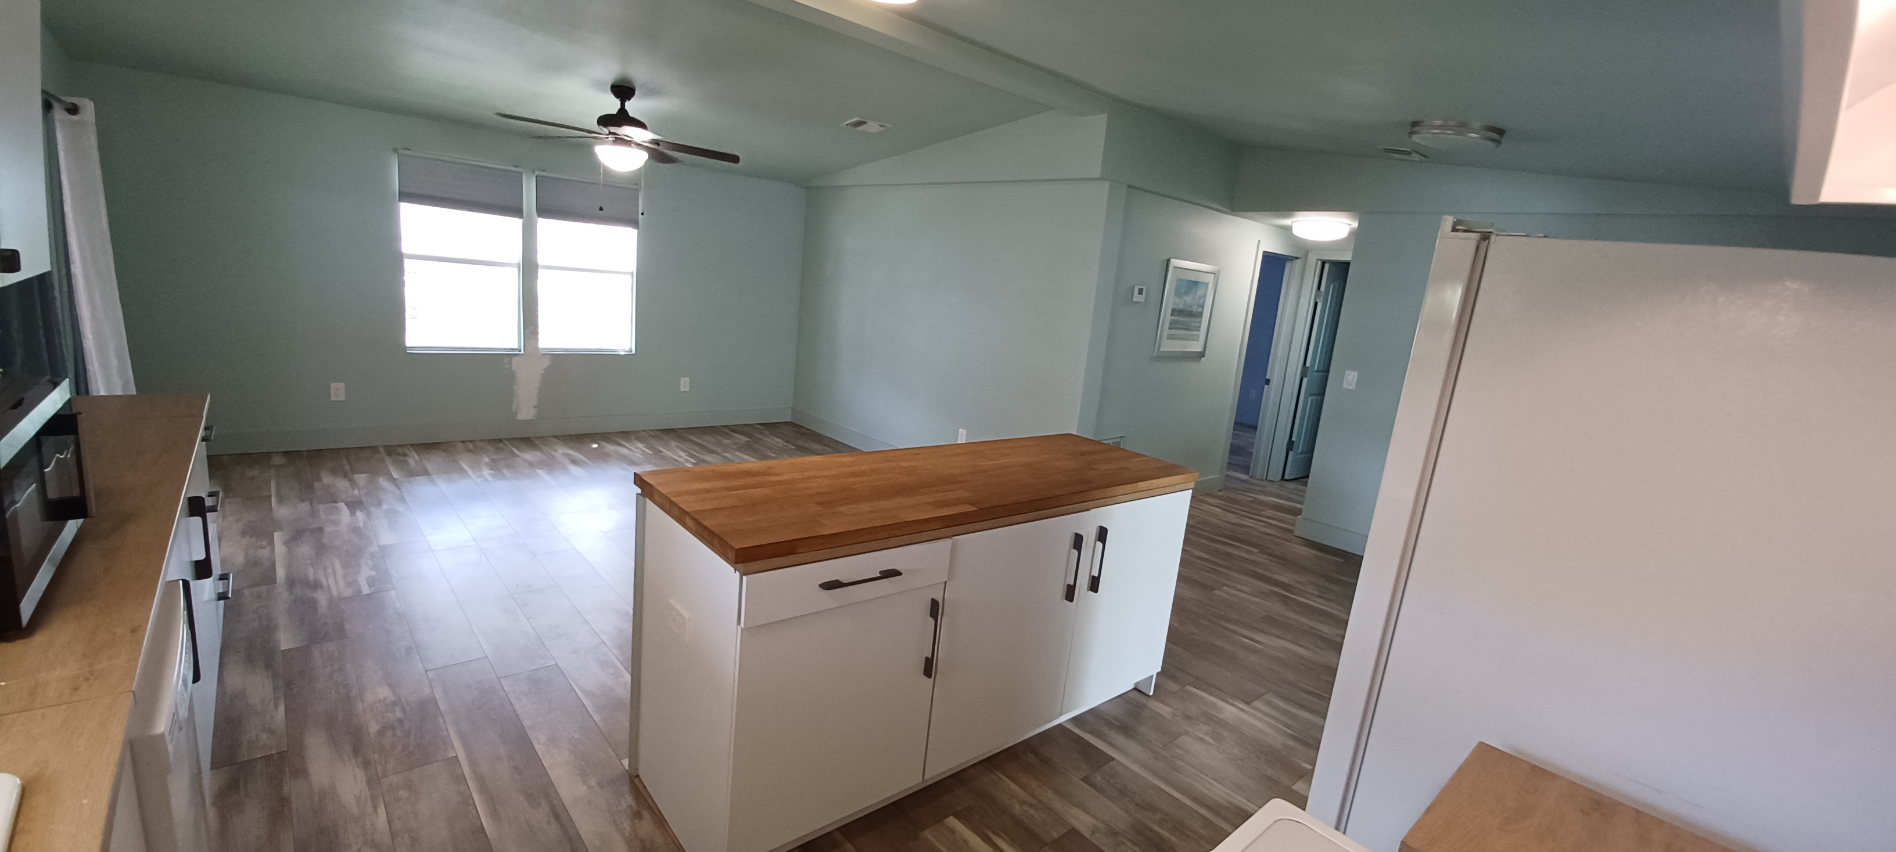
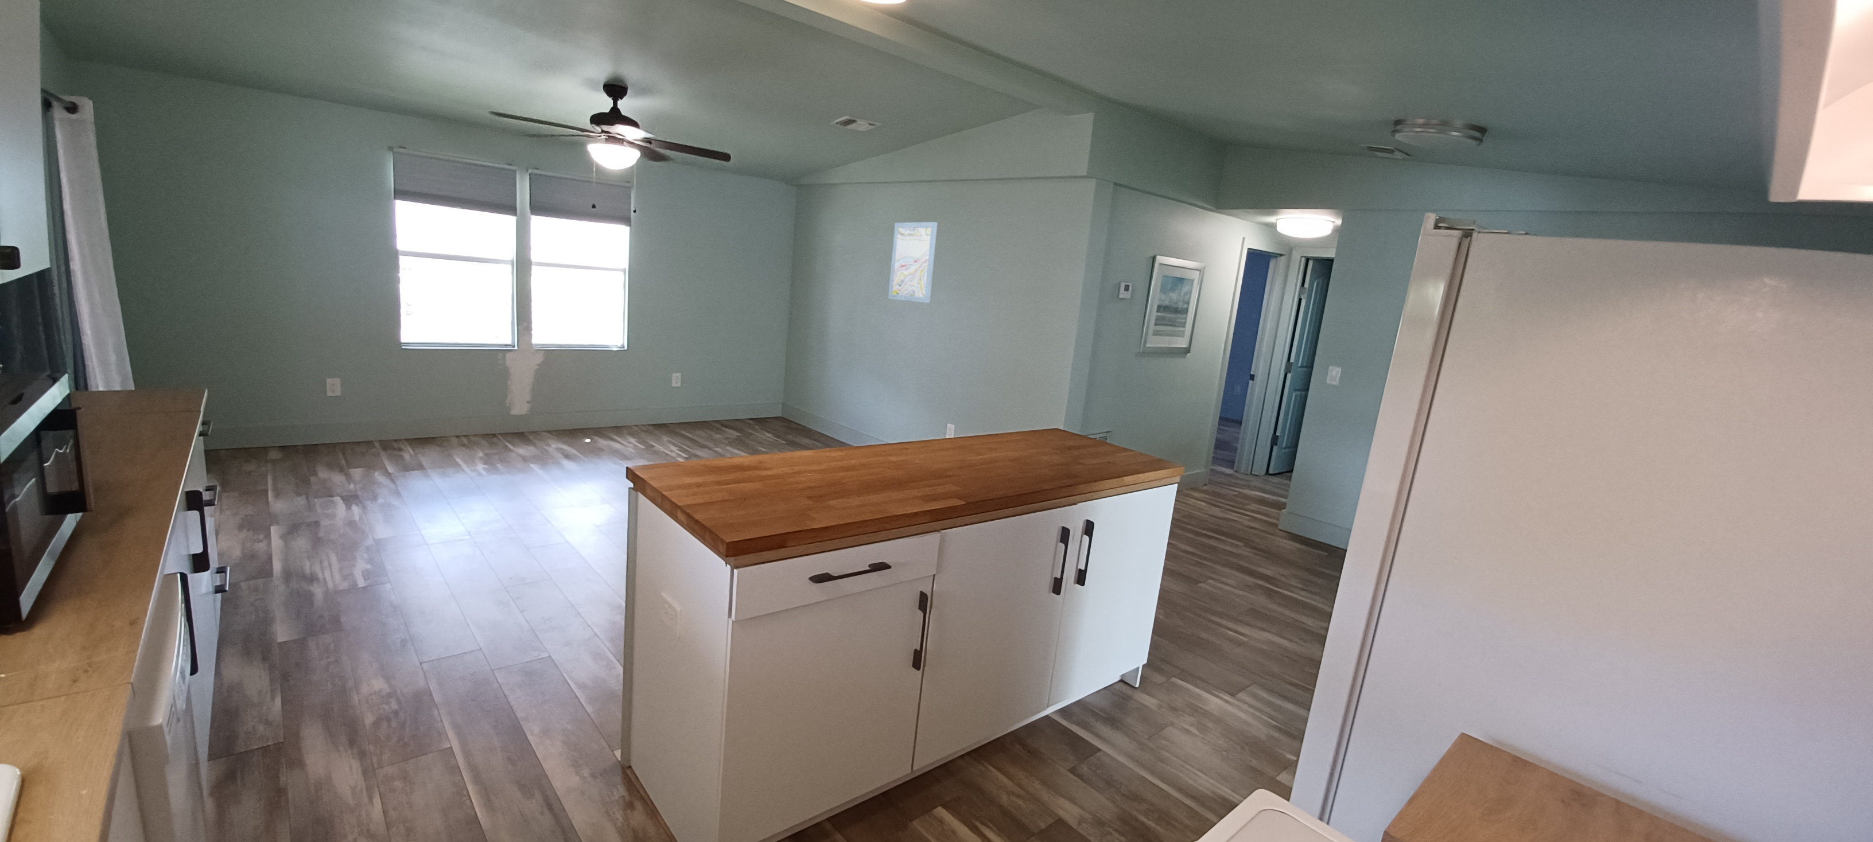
+ wall art (911, 262)
